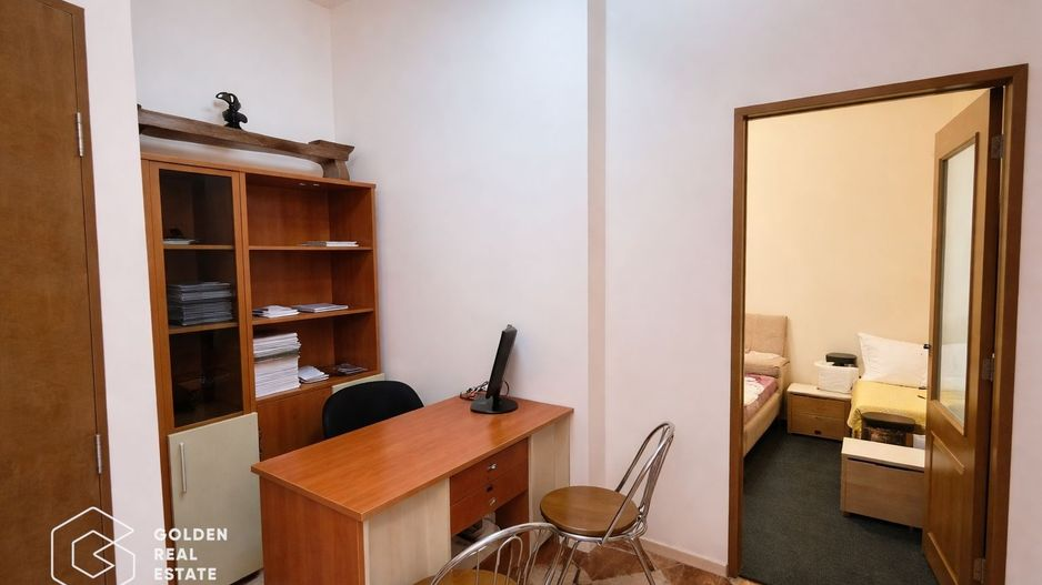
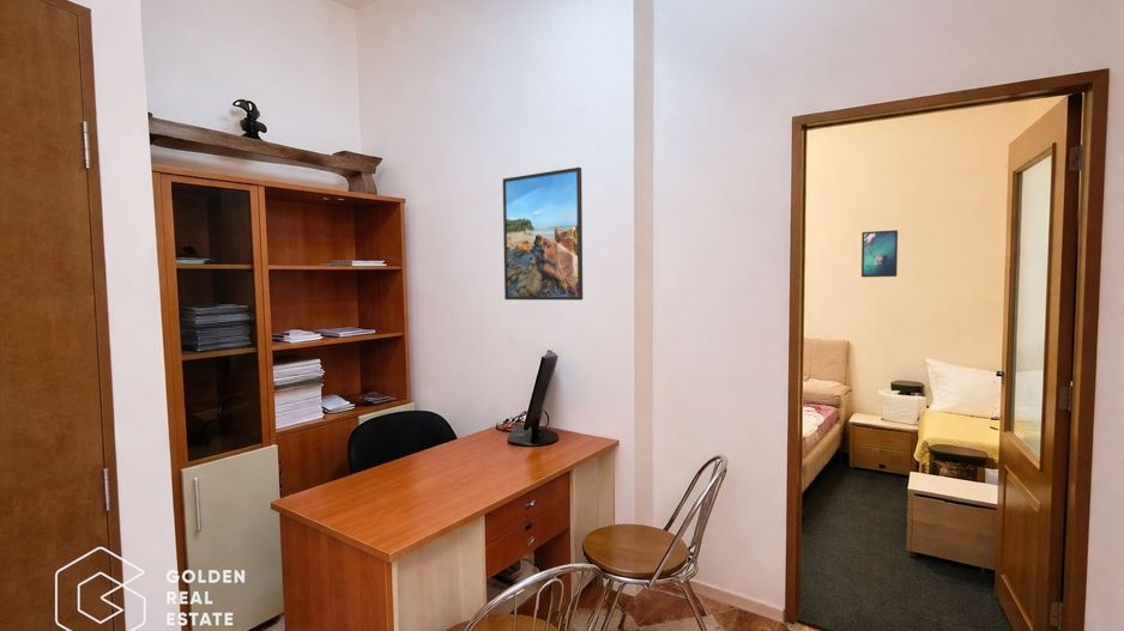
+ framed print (540, 236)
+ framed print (878, 254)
